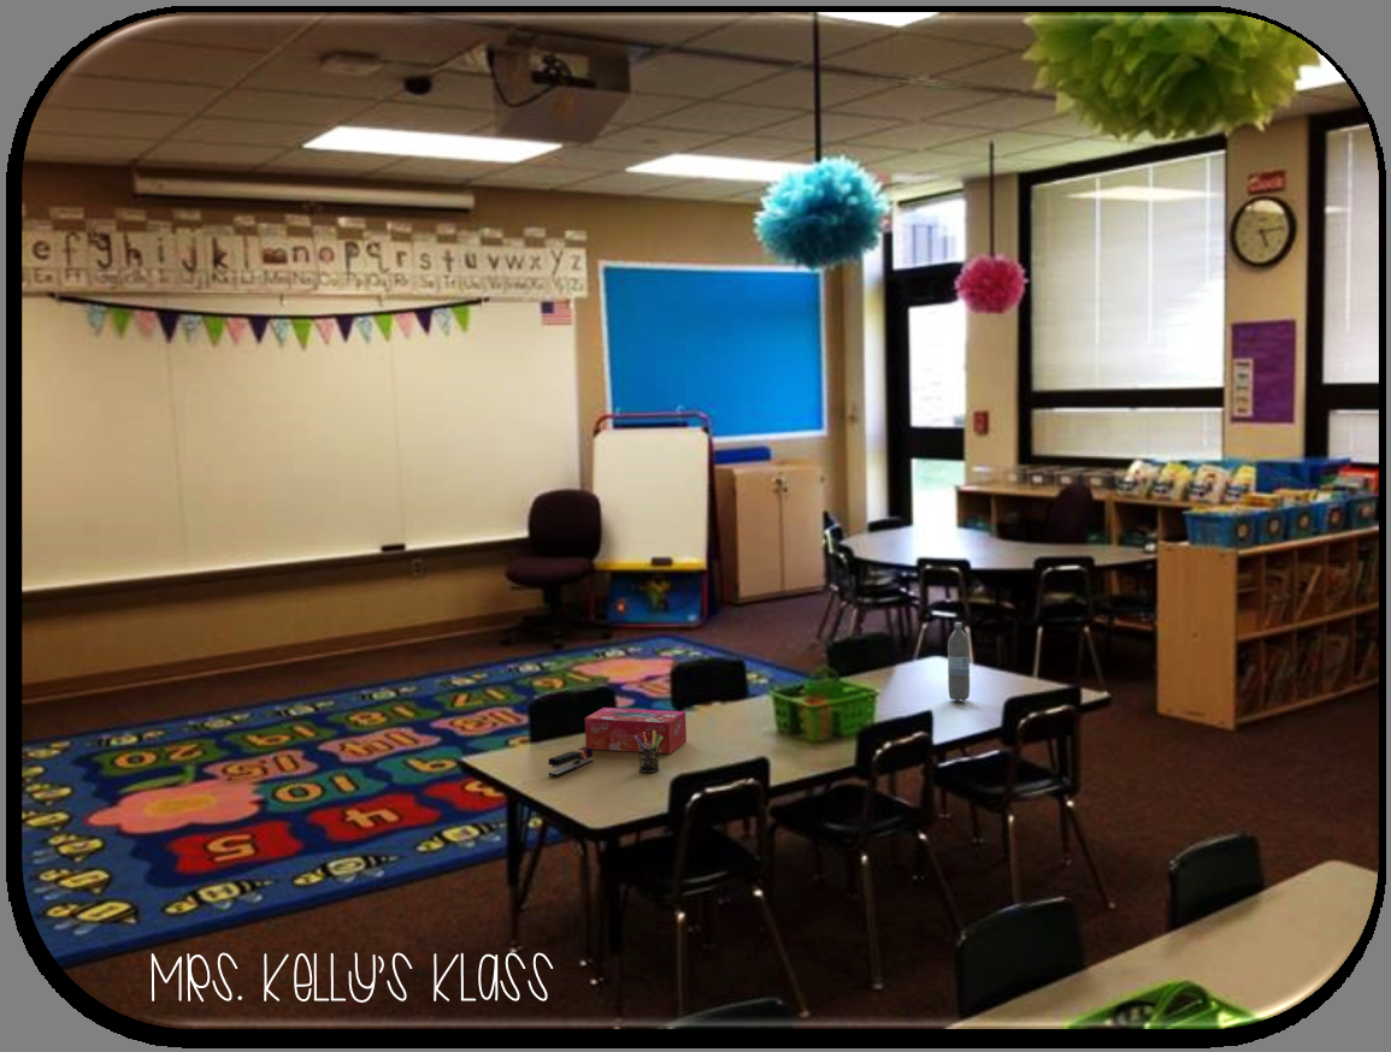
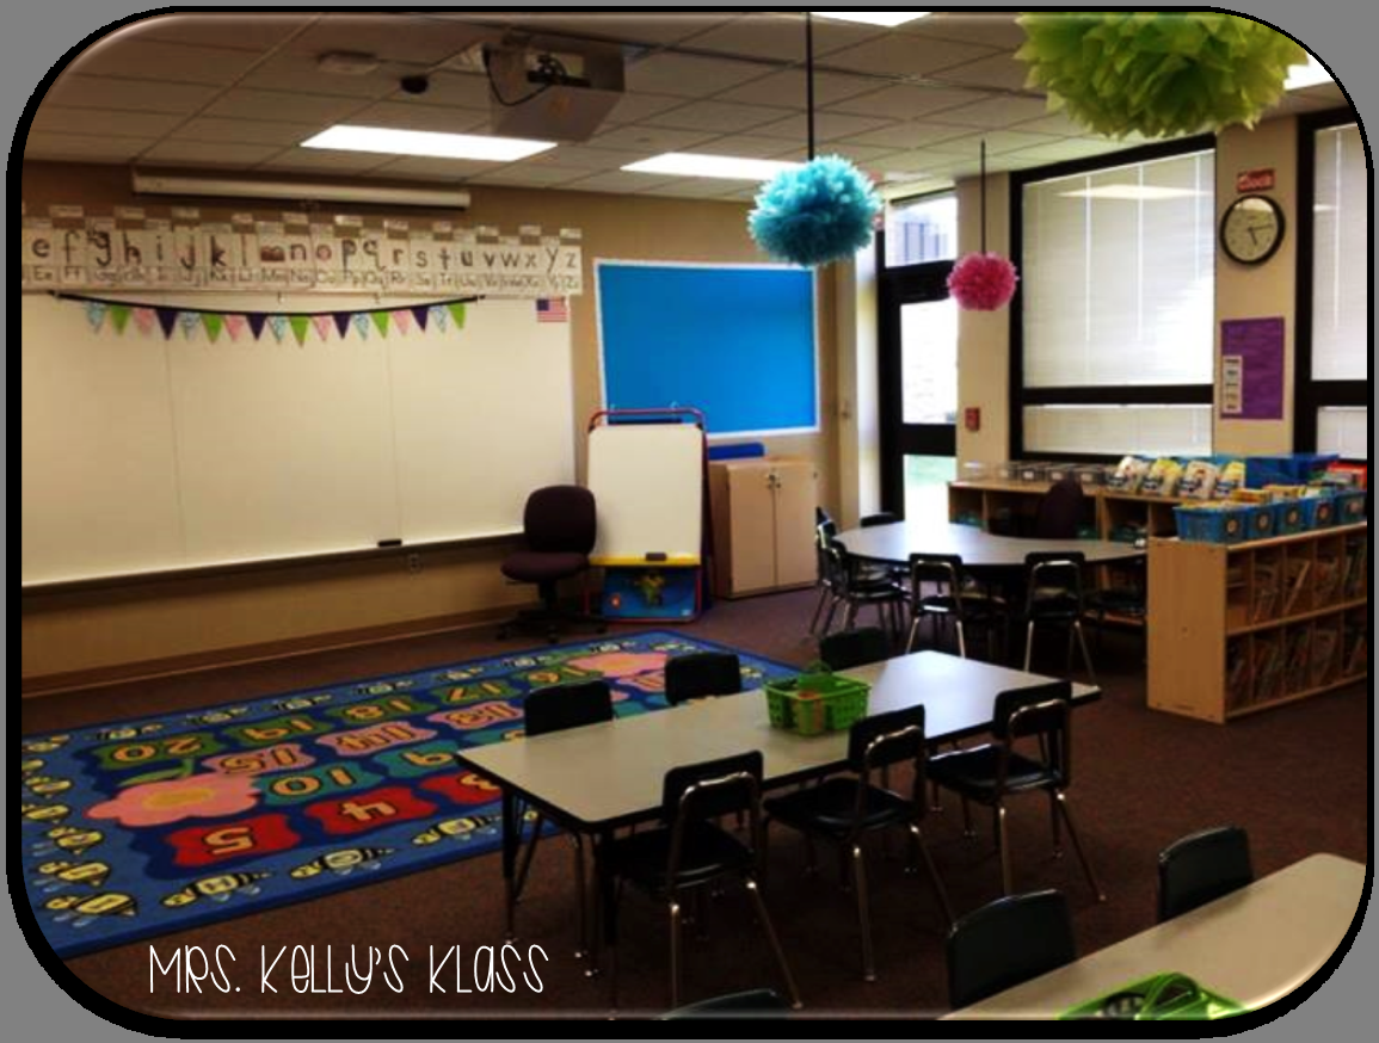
- pen holder (649, 750)
- water bottle (959, 661)
- stapler (571, 760)
- tissue box (636, 729)
